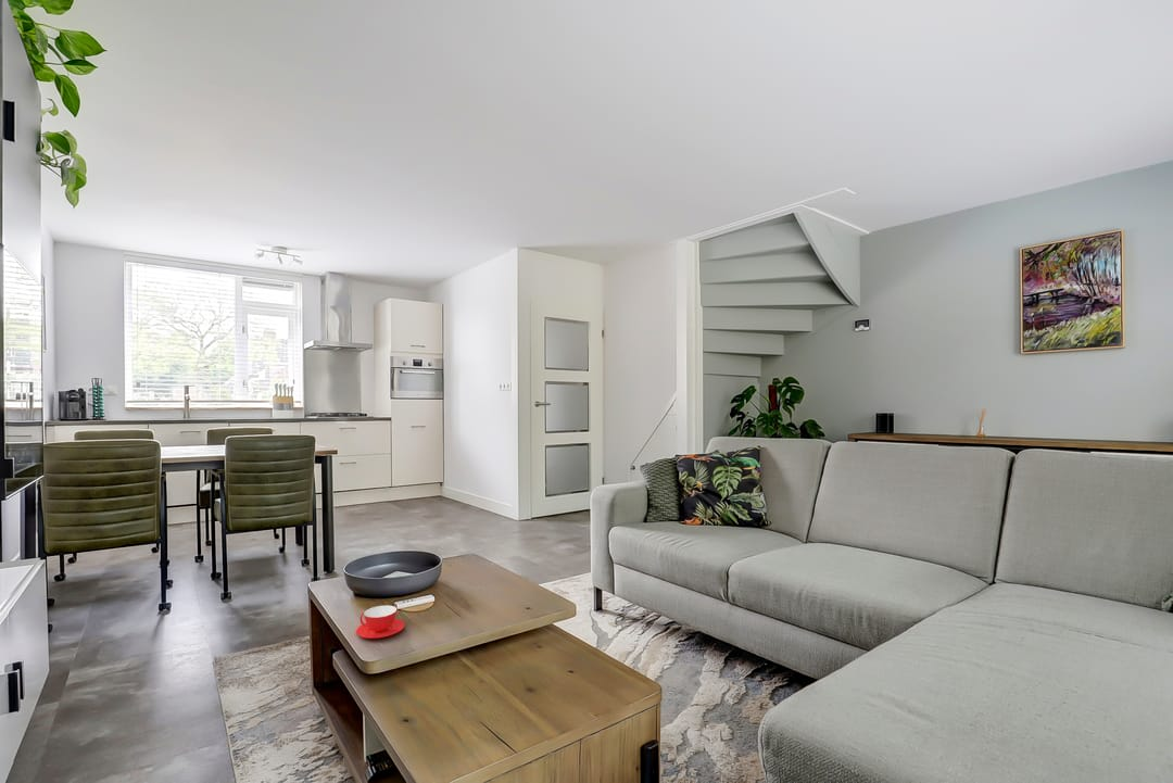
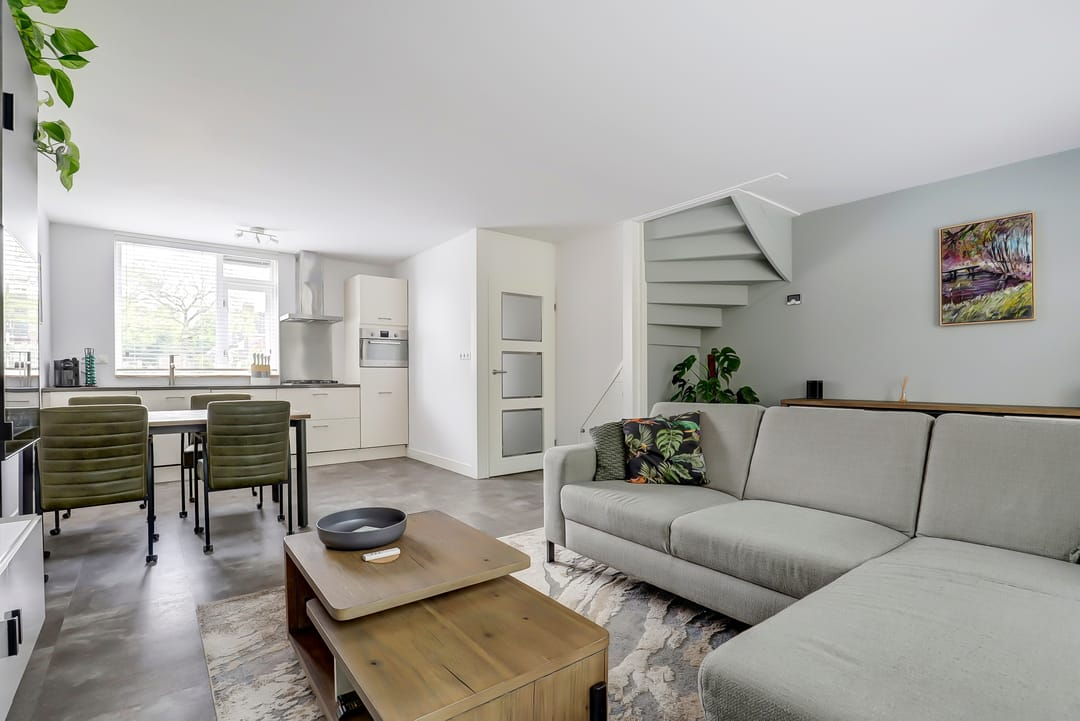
- teacup (380, 620)
